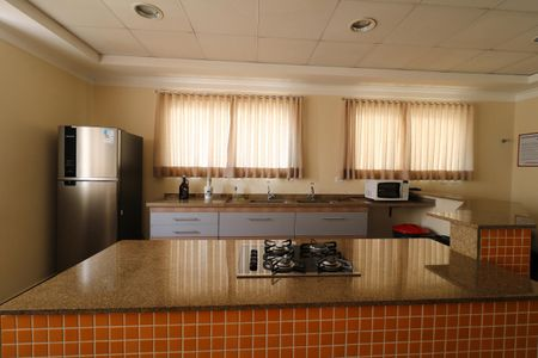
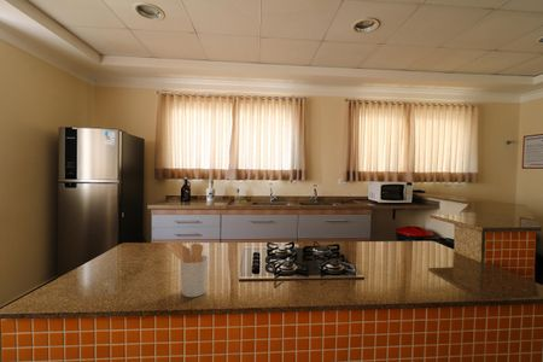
+ utensil holder (187, 265)
